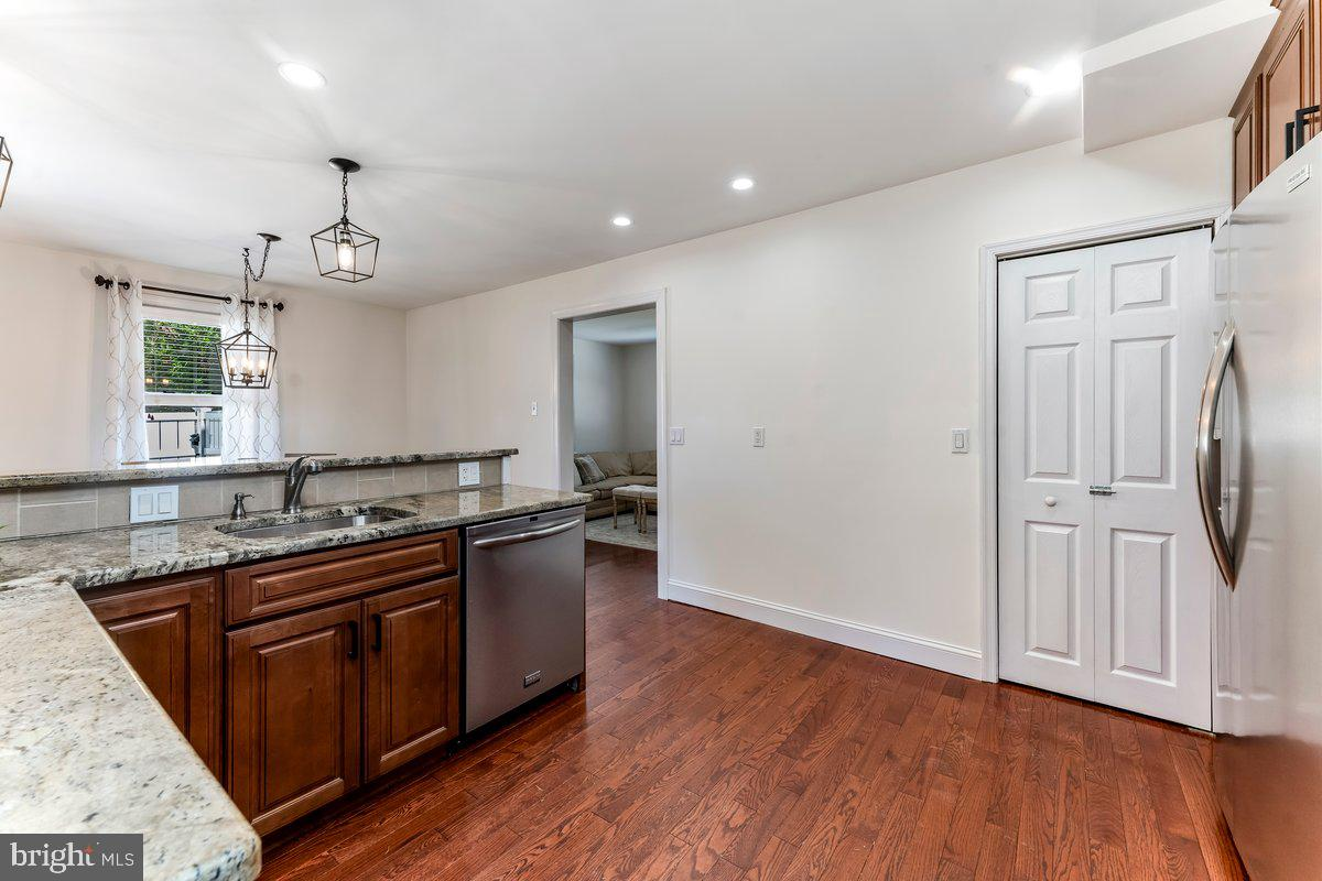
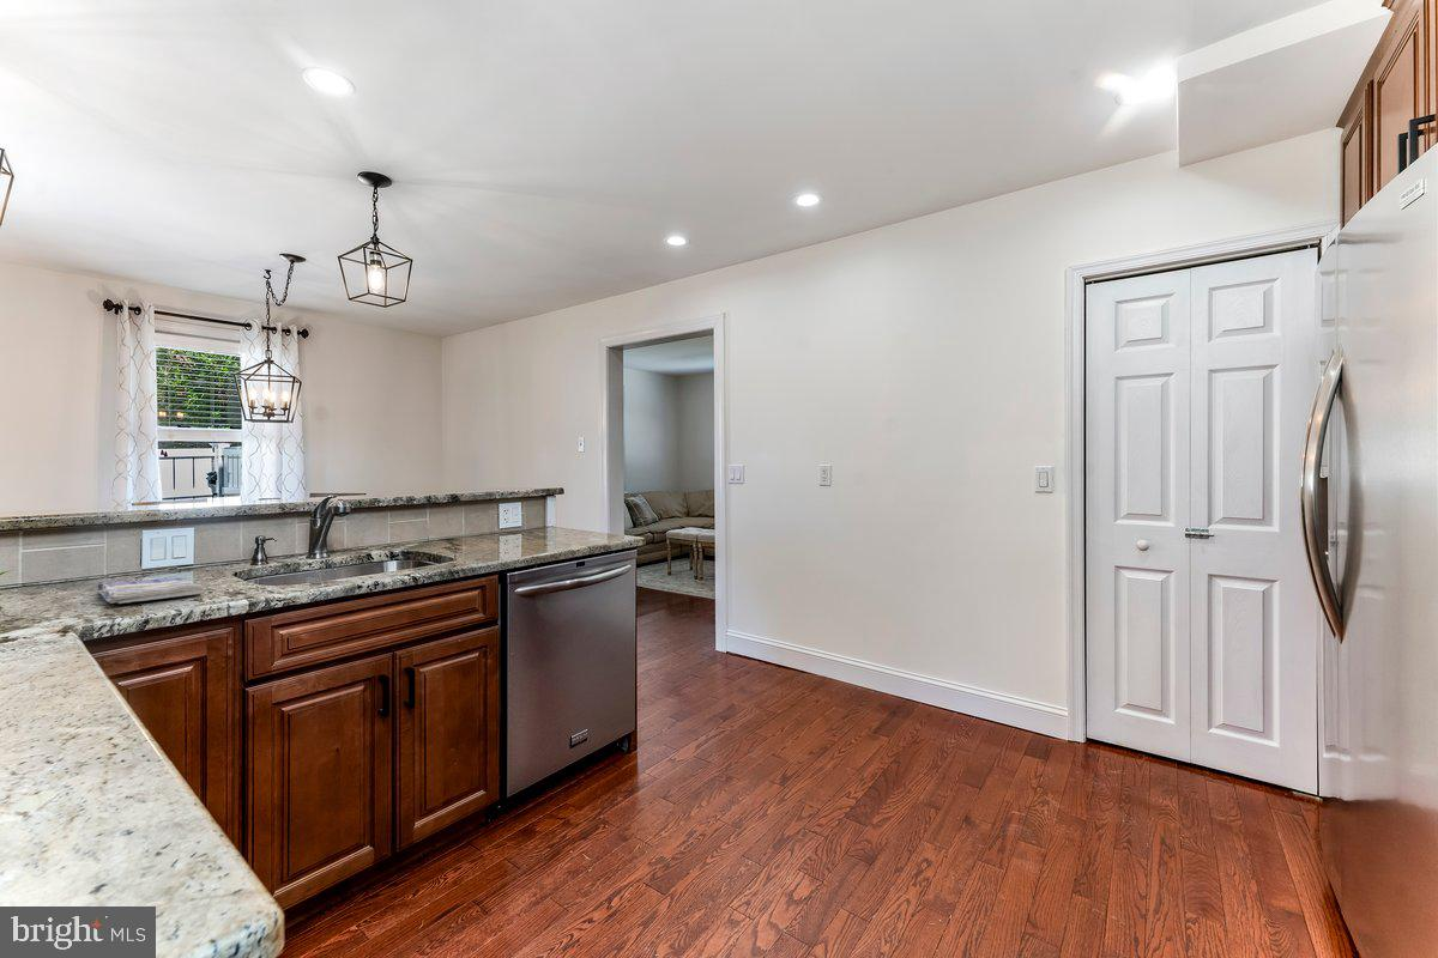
+ dish towel (150, 588)
